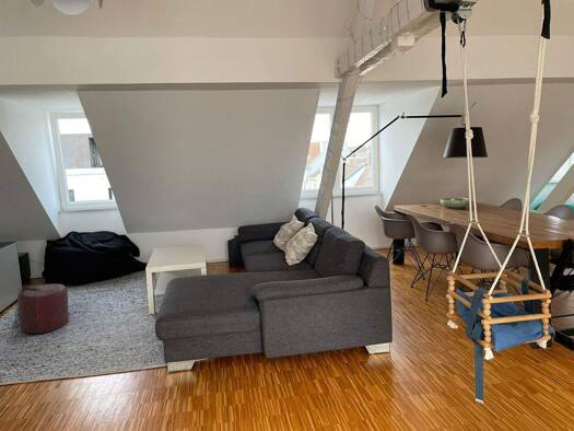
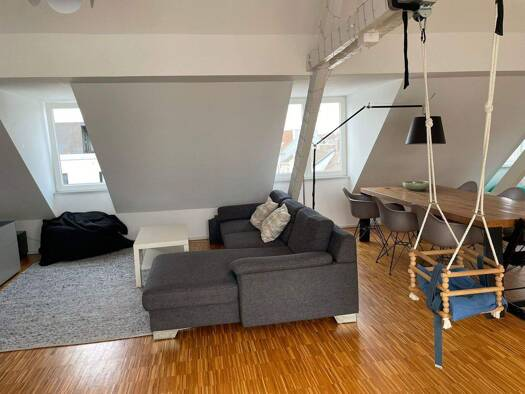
- ottoman (36, 306)
